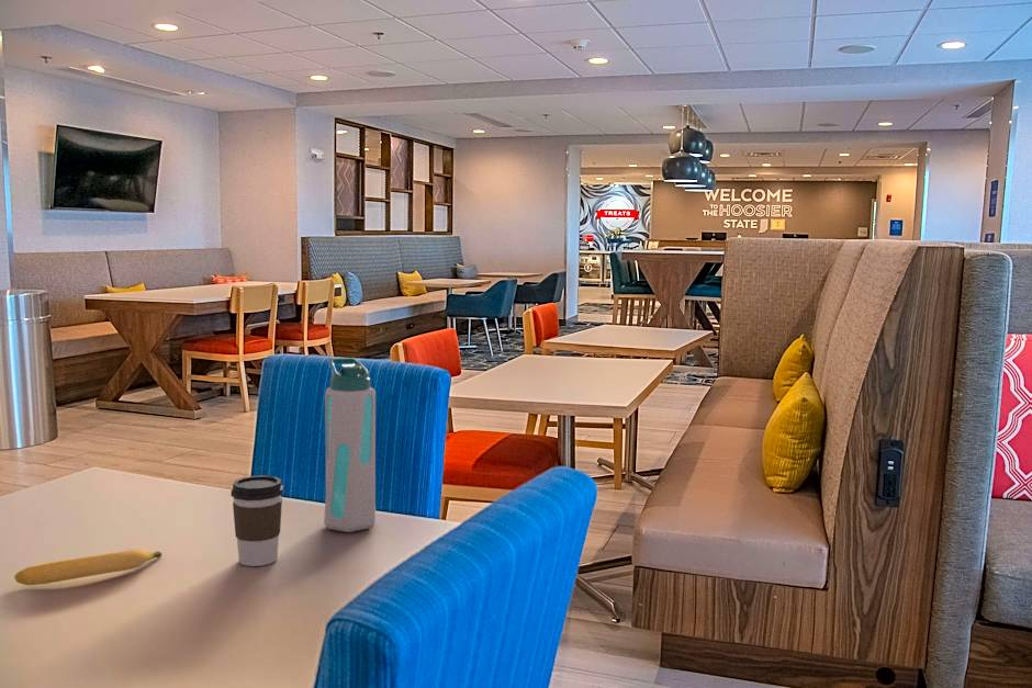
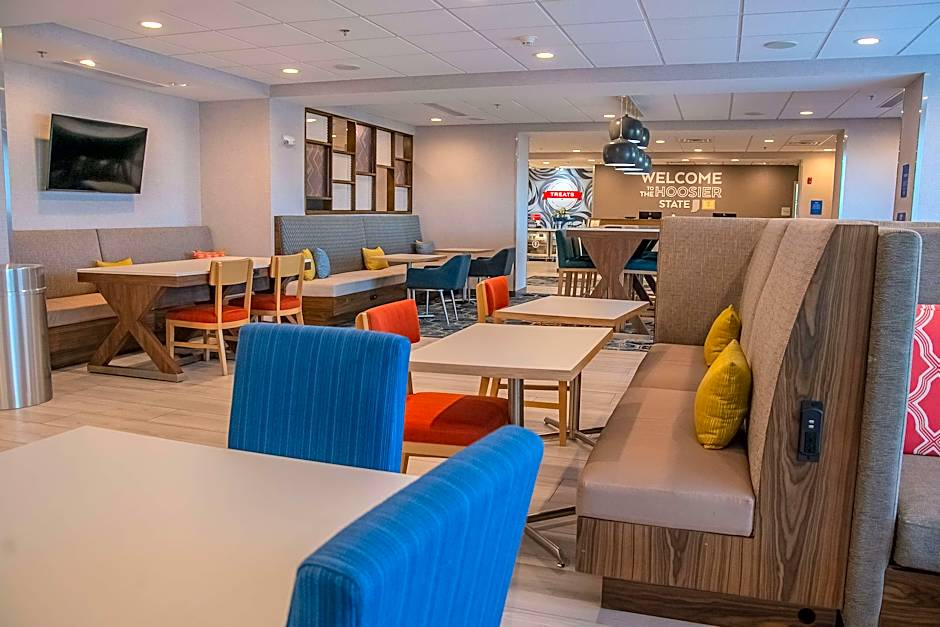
- banana (91, 562)
- water bottle (348, 443)
- coffee cup (258, 520)
